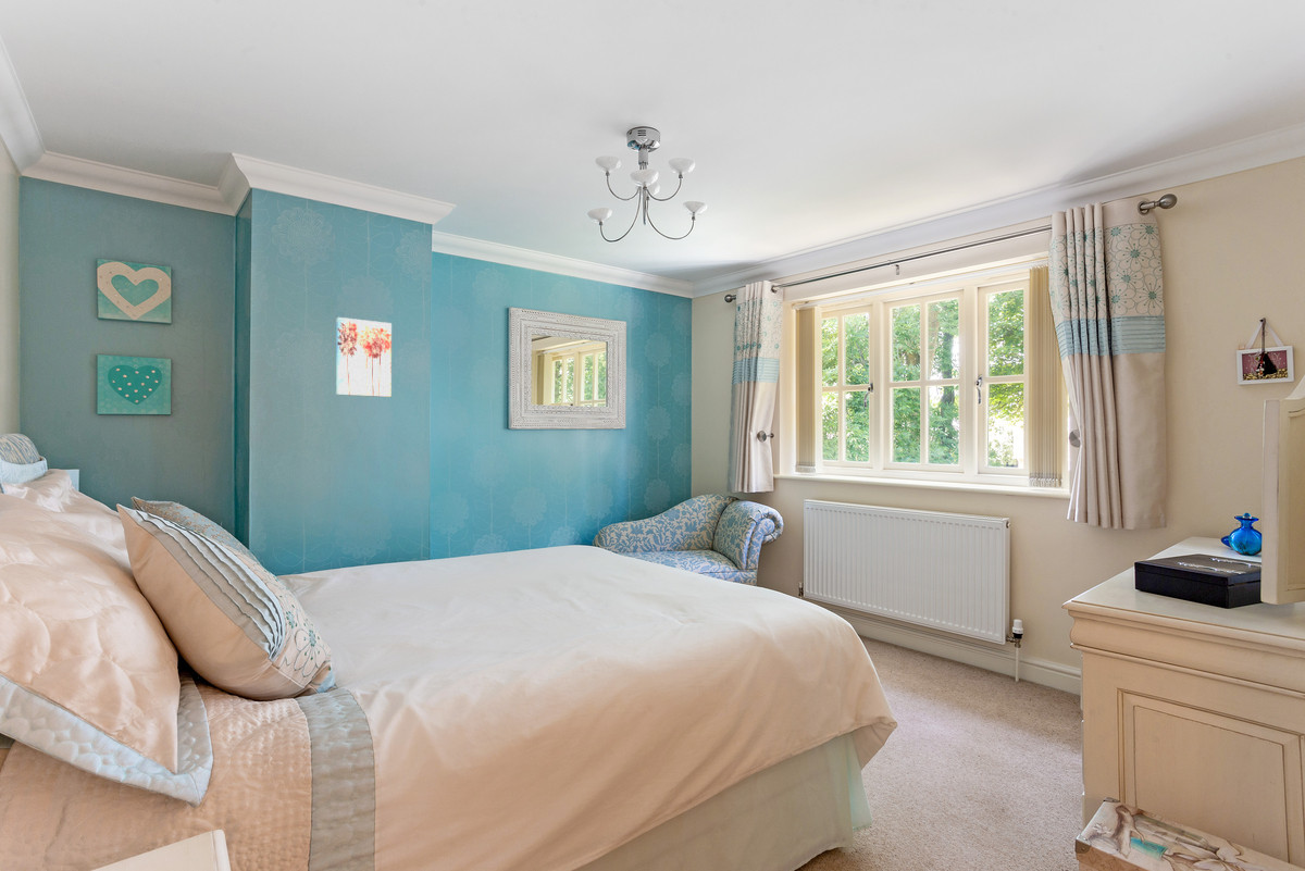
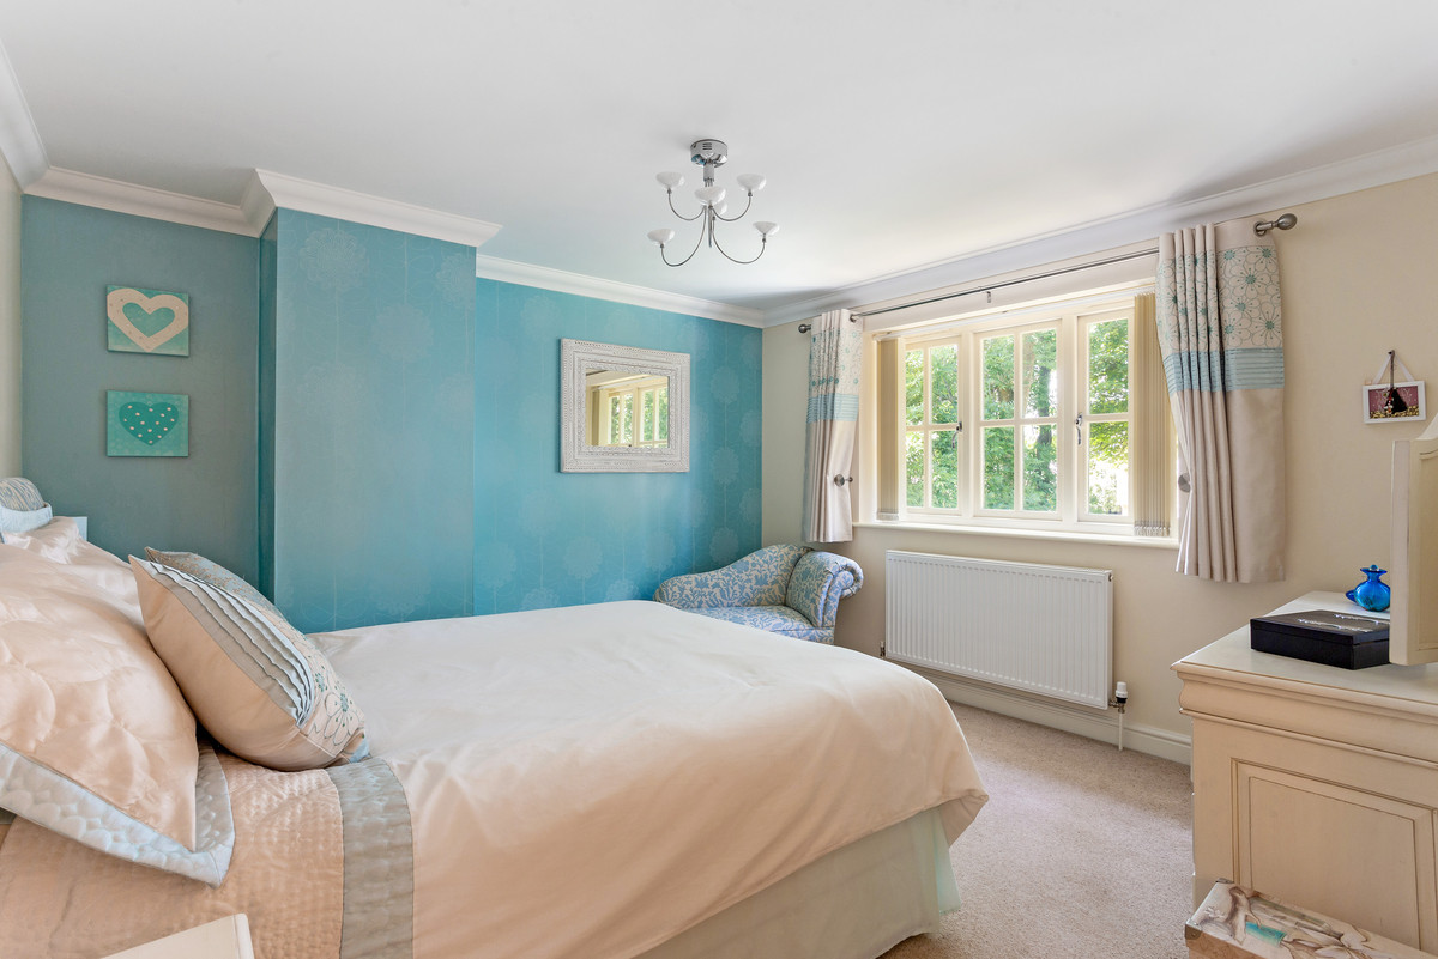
- wall art (364, 358)
